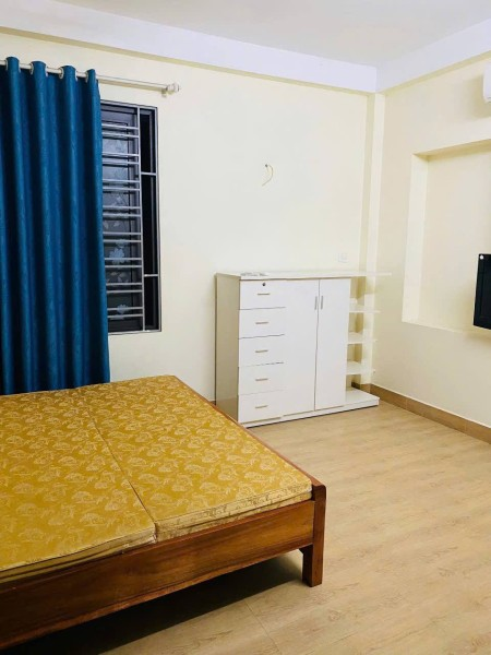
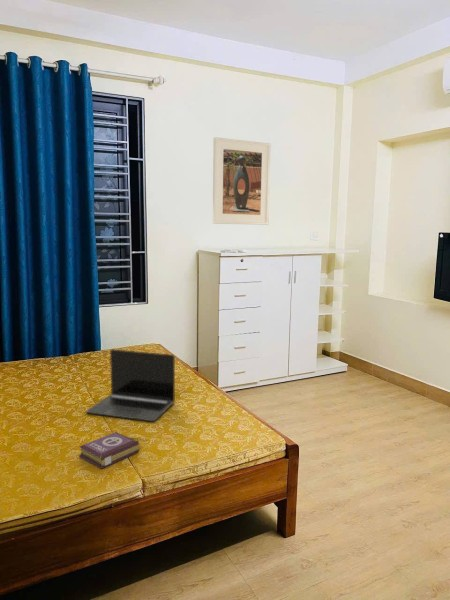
+ book (109, 448)
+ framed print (242, 182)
+ laptop (131, 383)
